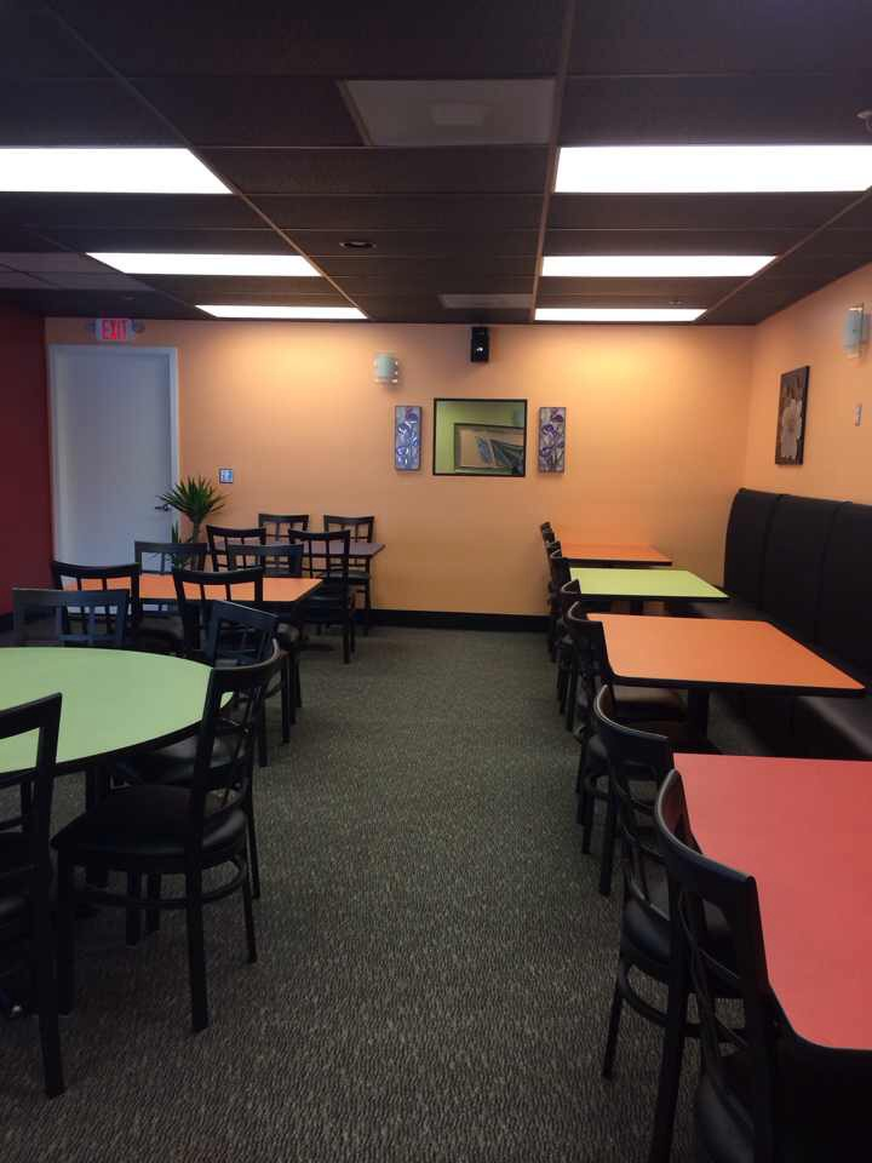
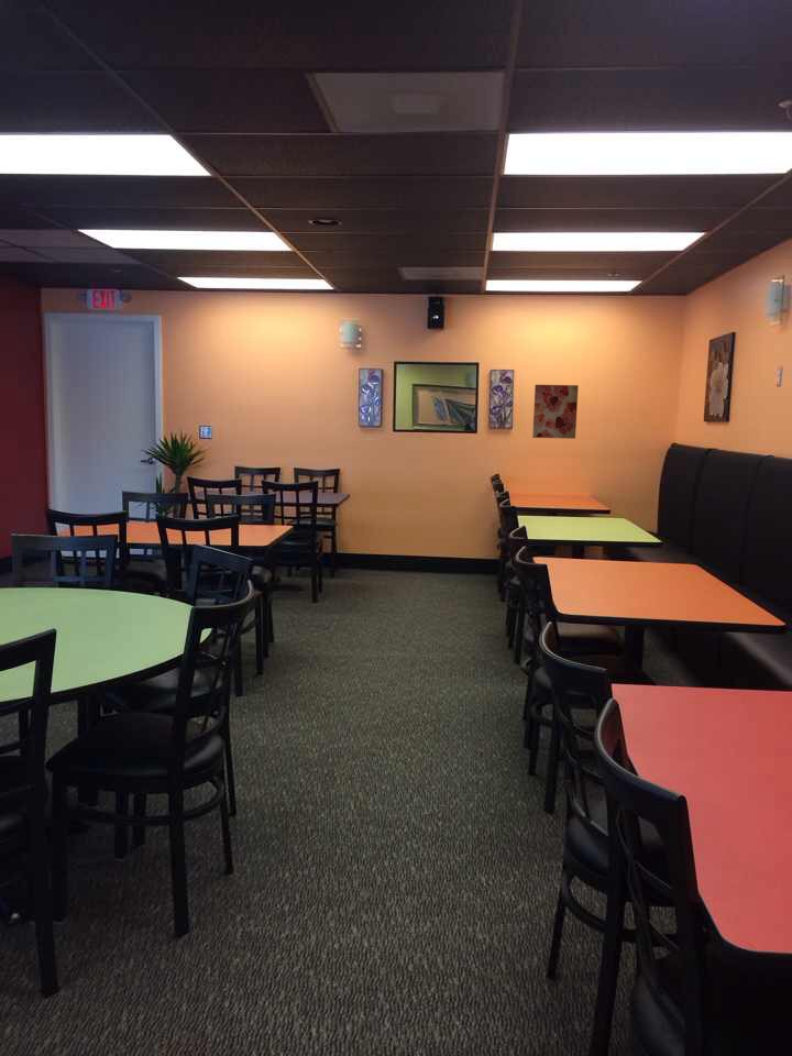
+ wall art (554, 411)
